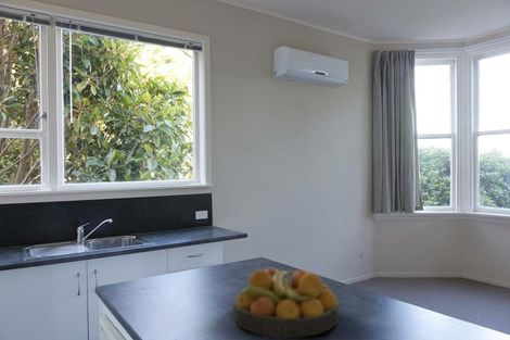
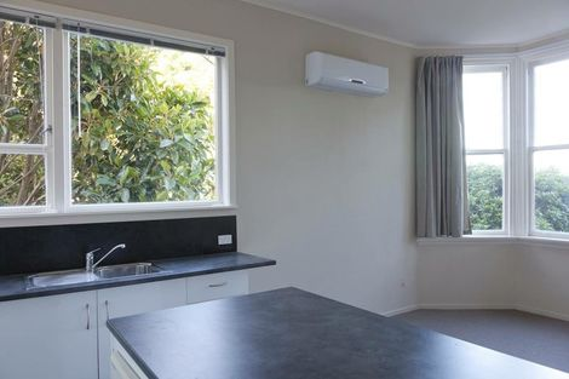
- fruit bowl (285, 292)
